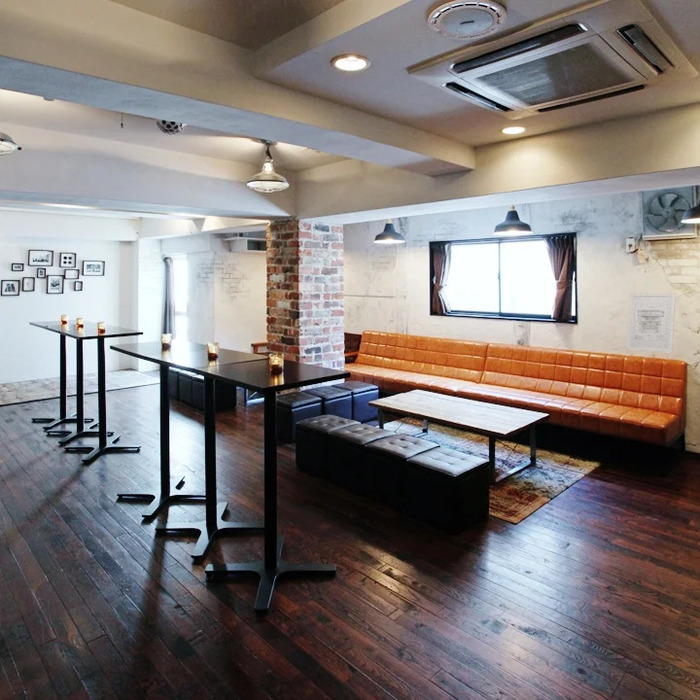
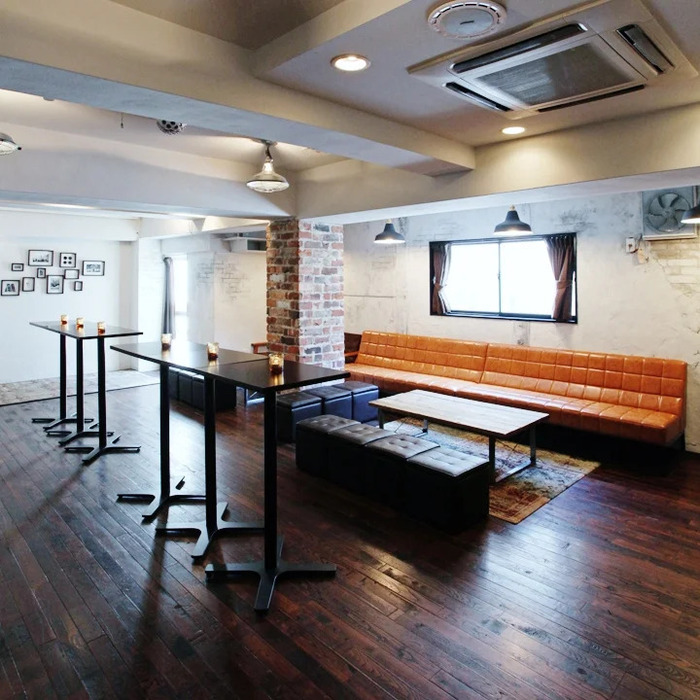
- wall art (650, 322)
